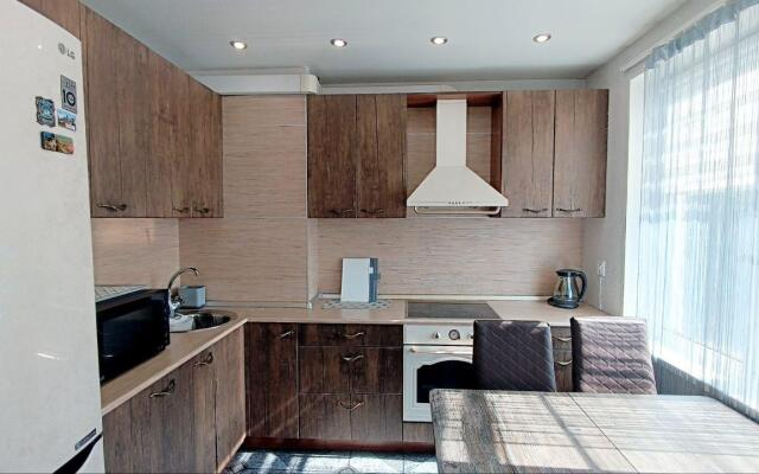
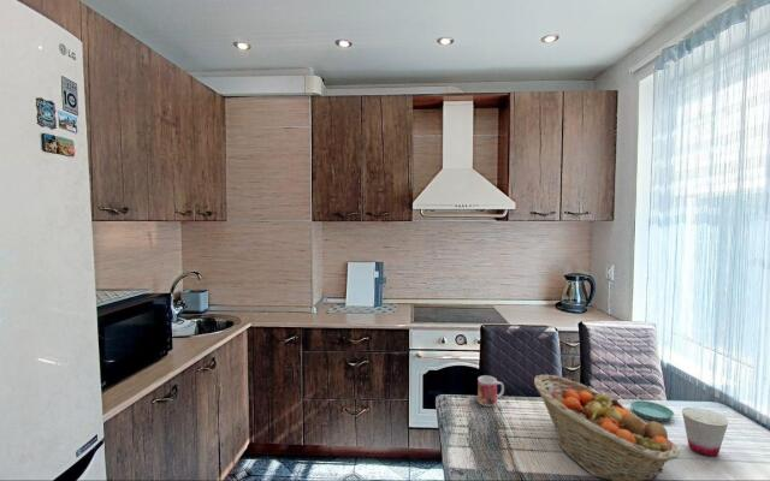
+ cup (704, 433)
+ fruit basket (598, 421)
+ saucer (651, 411)
+ mug (491, 390)
